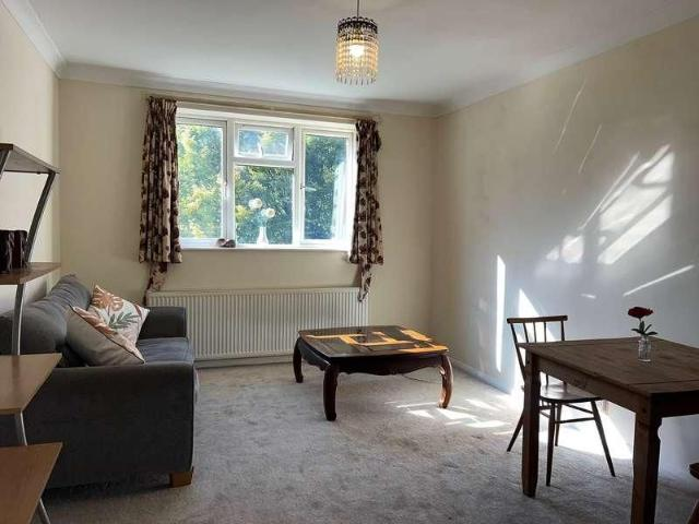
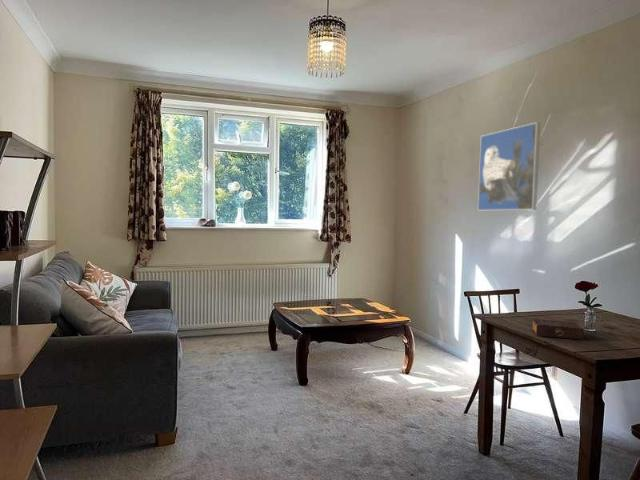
+ book (556, 328)
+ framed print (506, 170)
